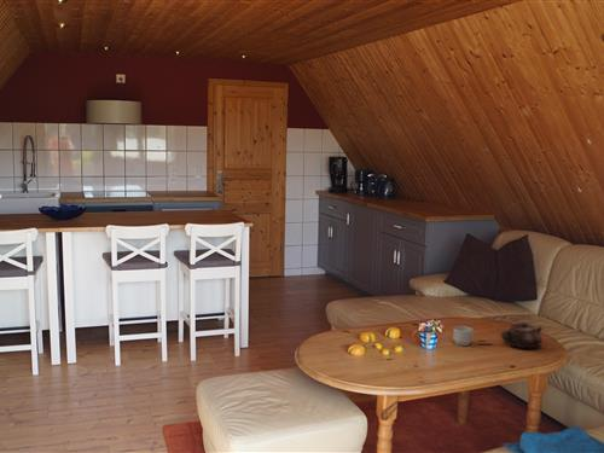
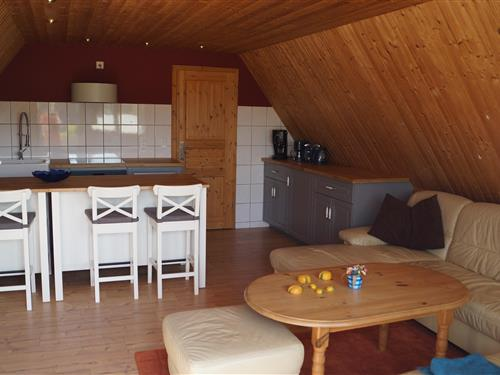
- mug (464, 336)
- teapot (522, 333)
